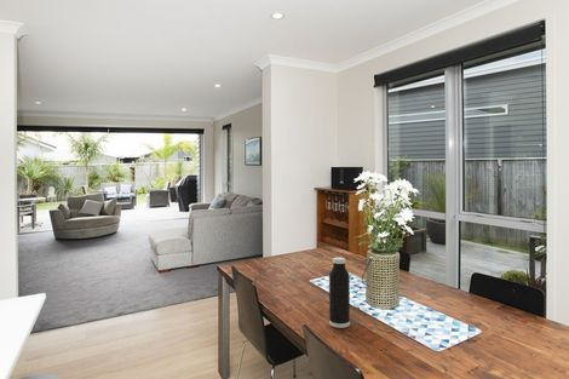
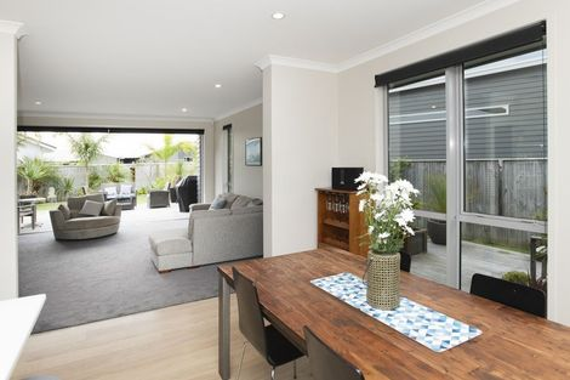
- water bottle (339, 291)
